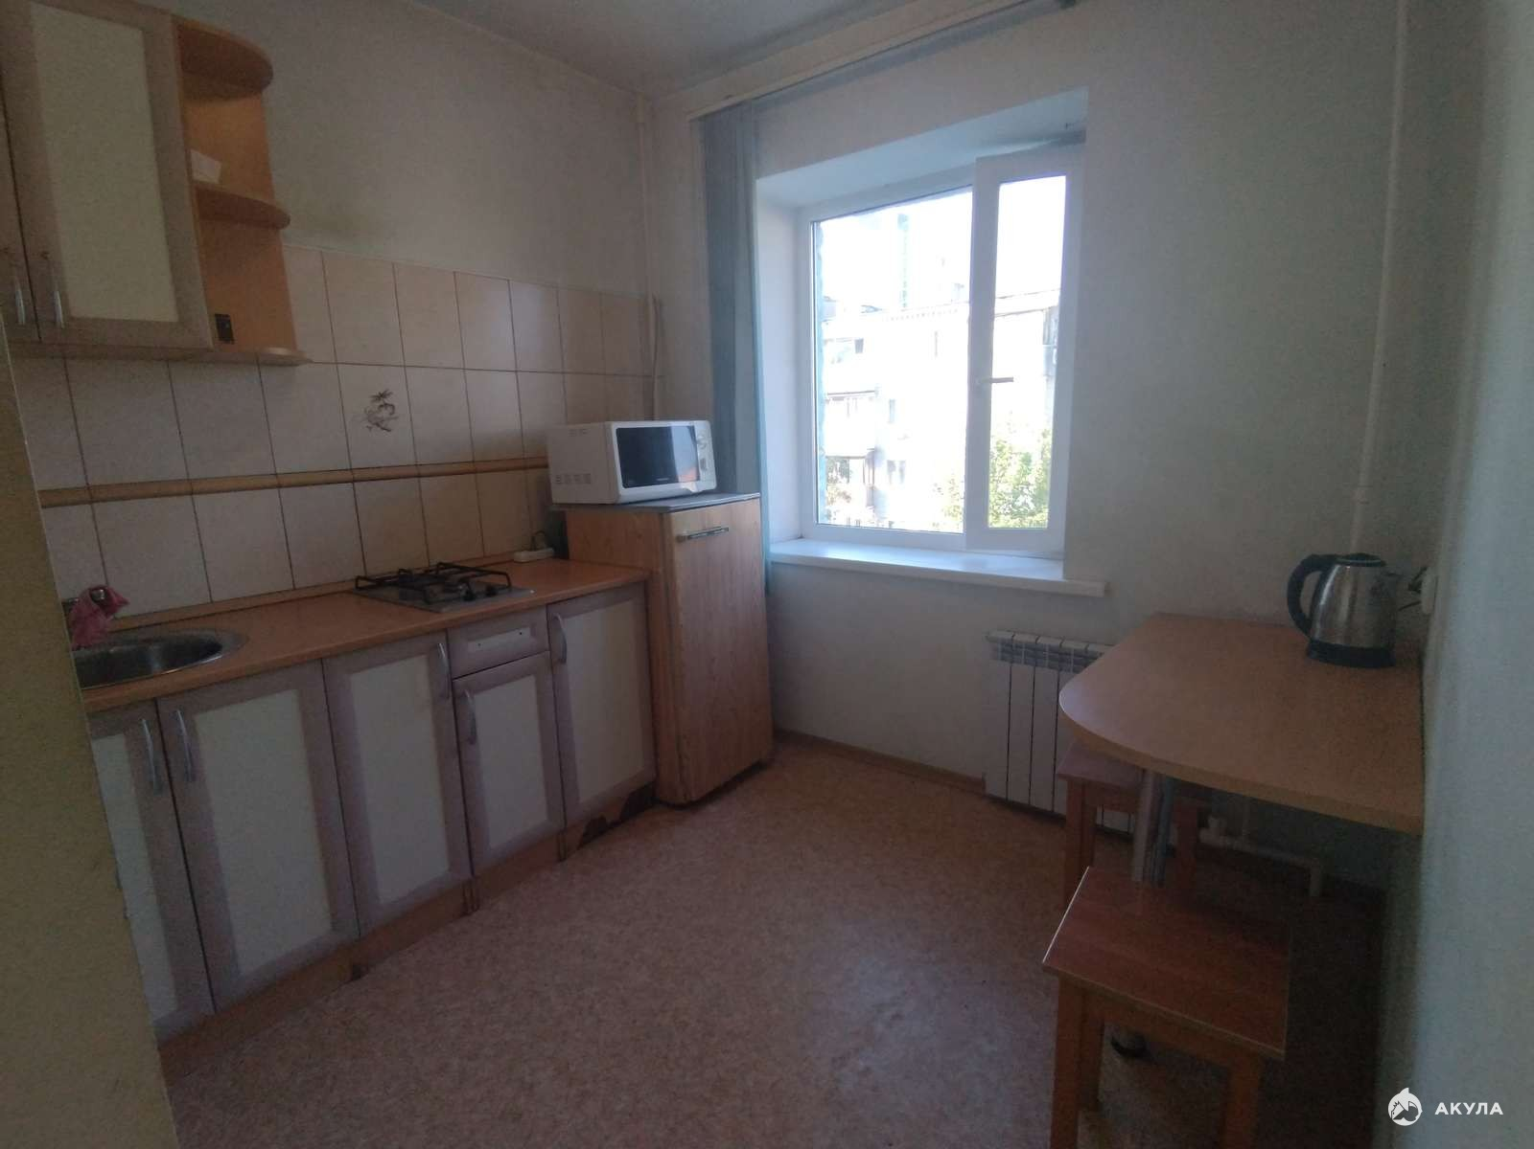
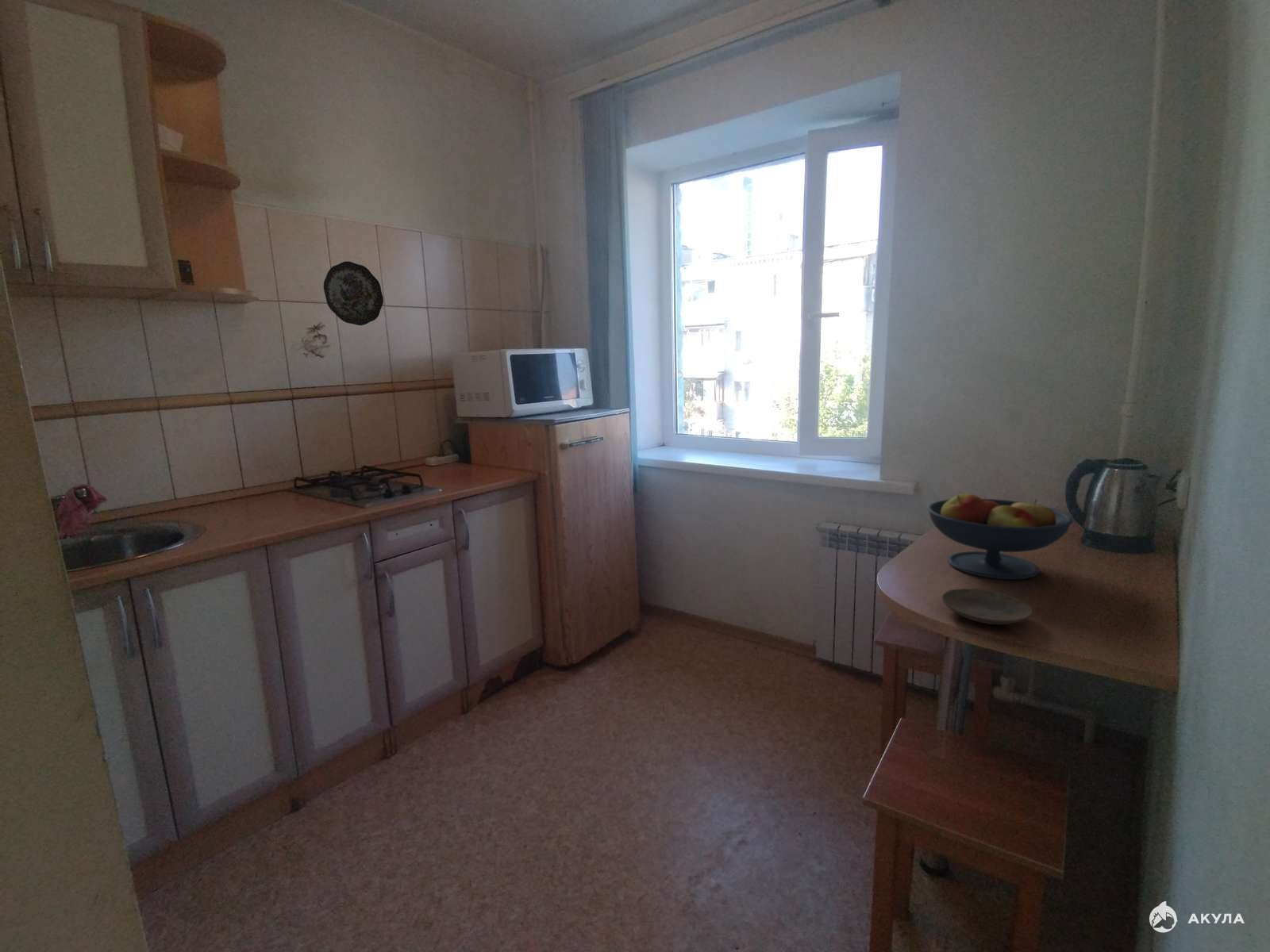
+ plate (985, 608)
+ decorative plate (352, 294)
+ fruit bowl (995, 529)
